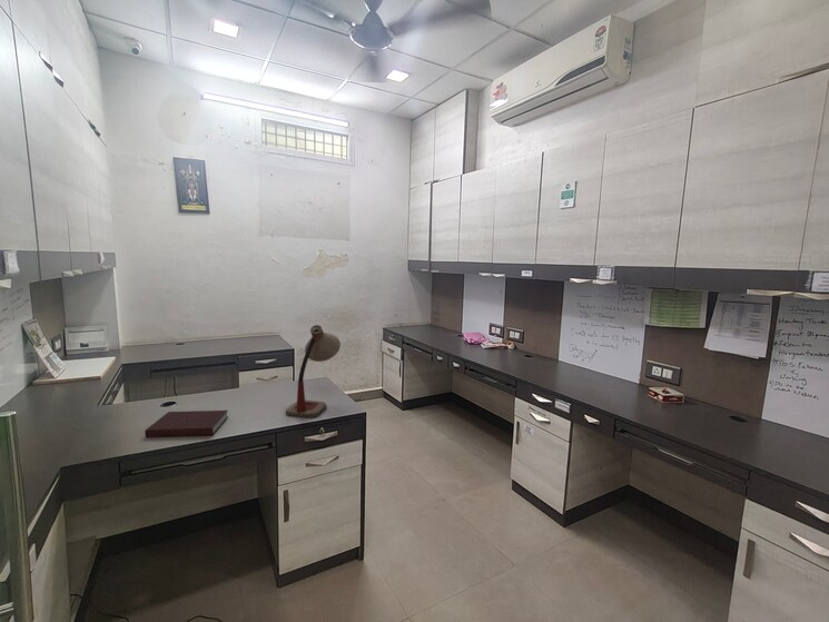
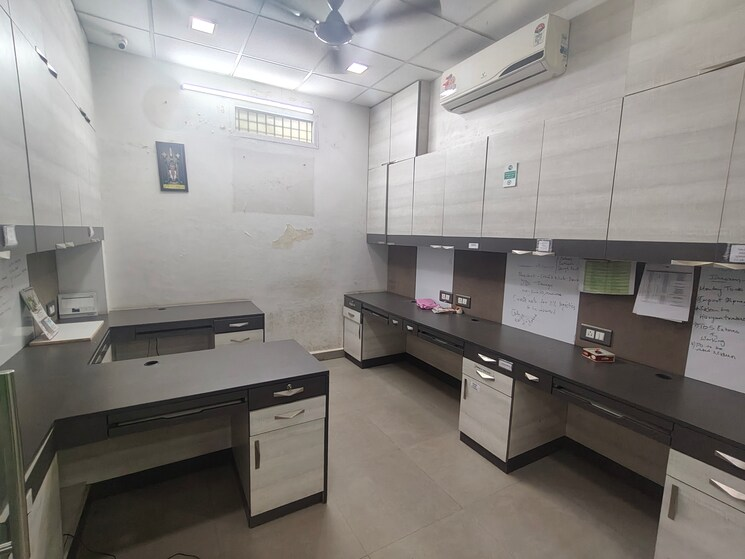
- desk lamp (314, 361)
- notebook (189, 423)
